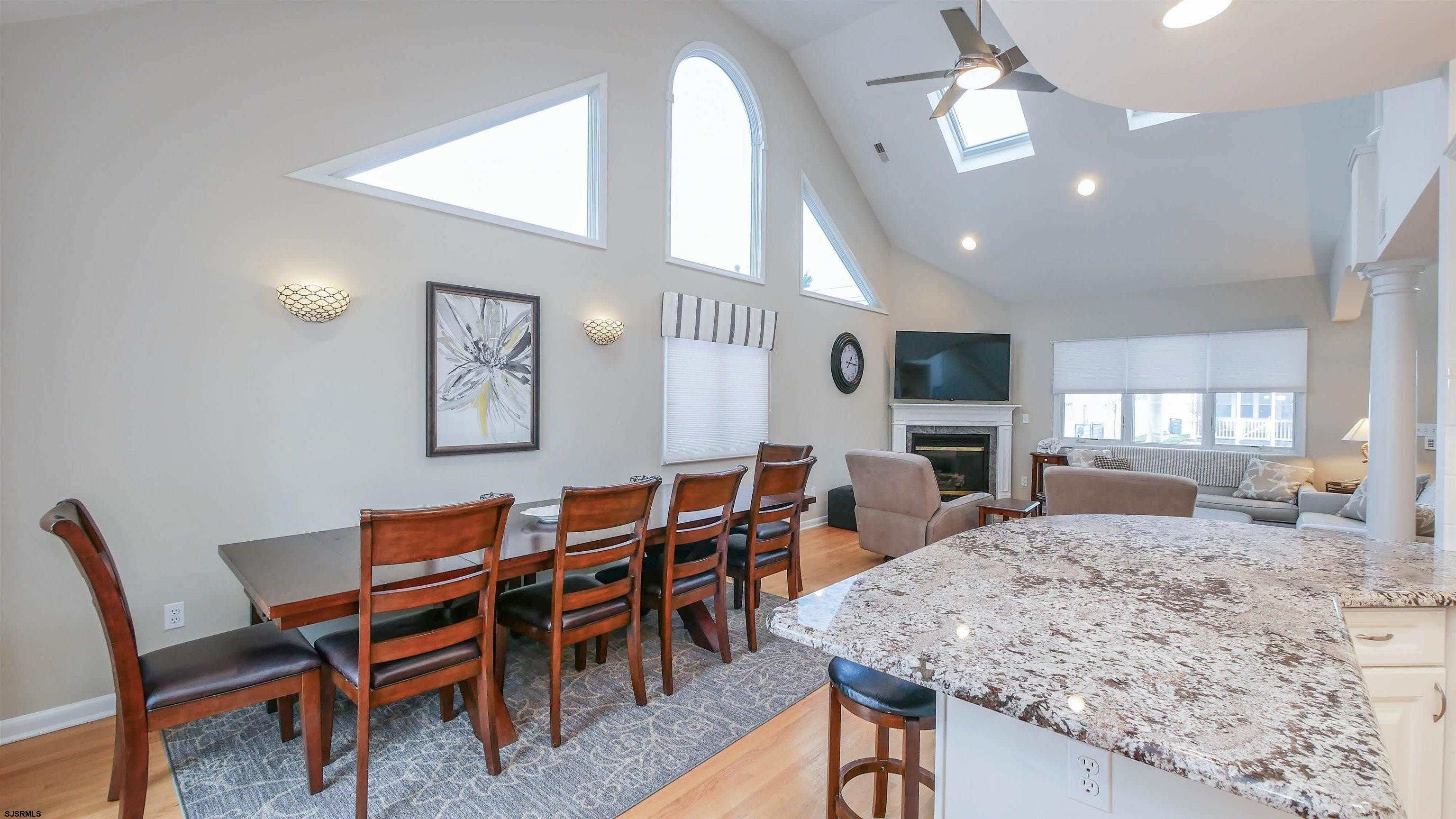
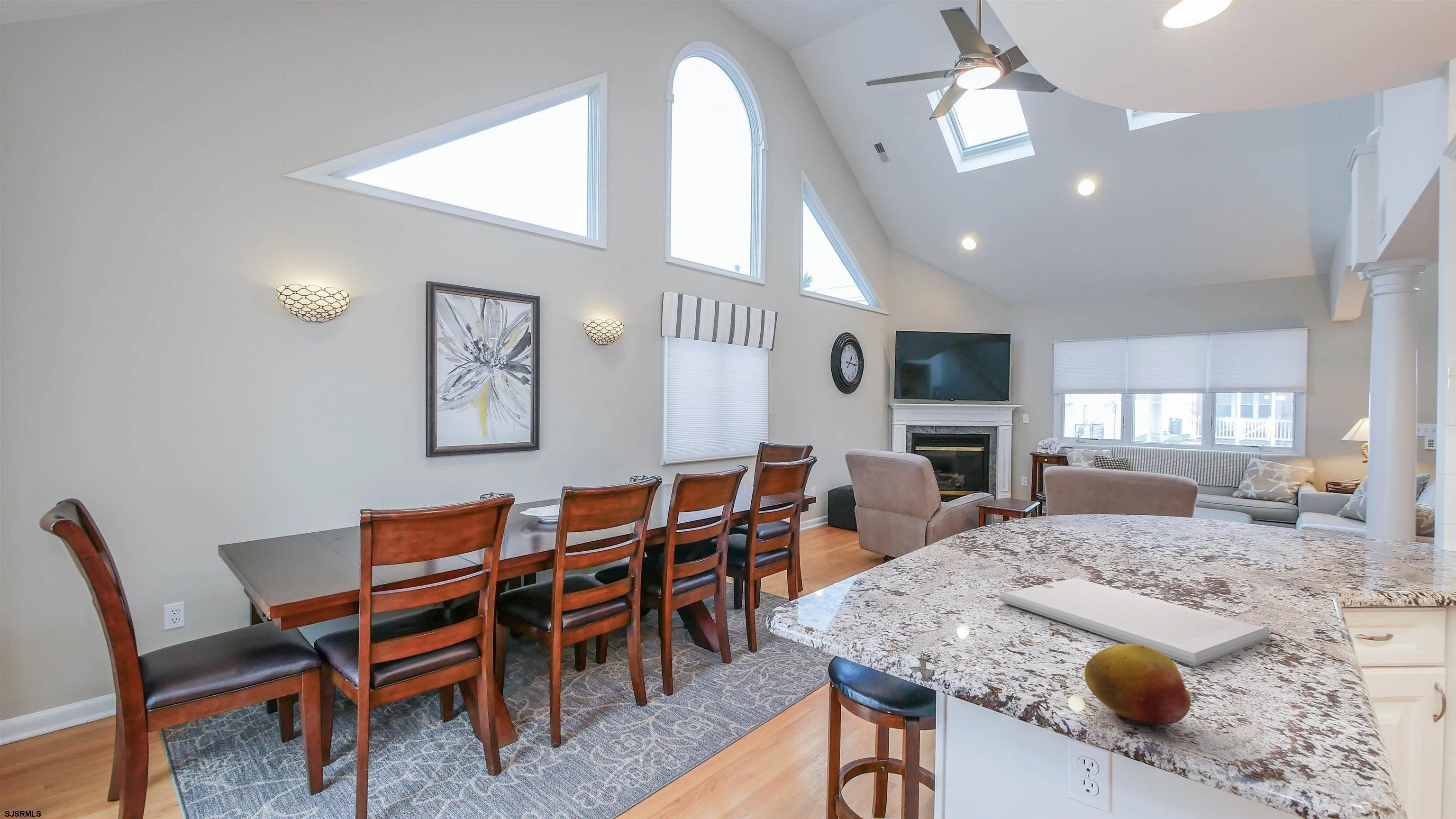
+ fruit (1137, 680)
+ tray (1124, 613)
